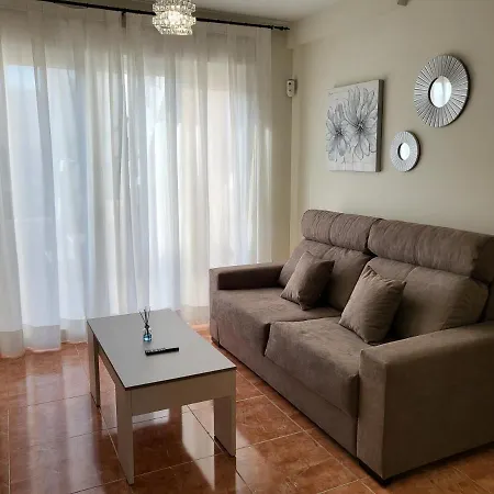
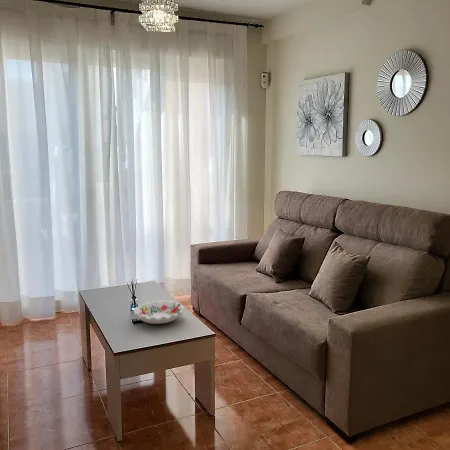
+ decorative bowl (159, 313)
